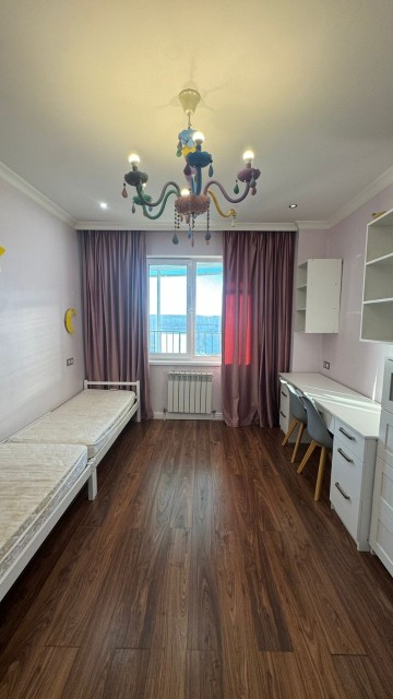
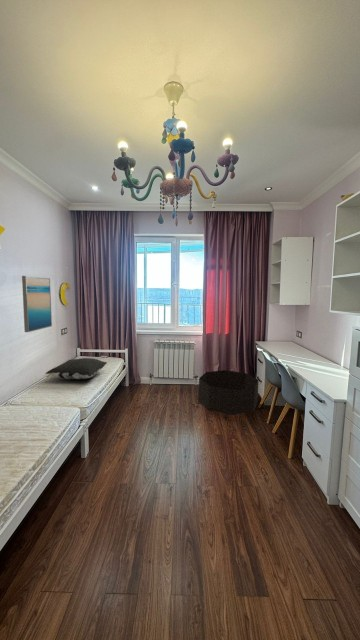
+ wall art (38, 303)
+ pillow (78, 368)
+ napkin ring (228, 390)
